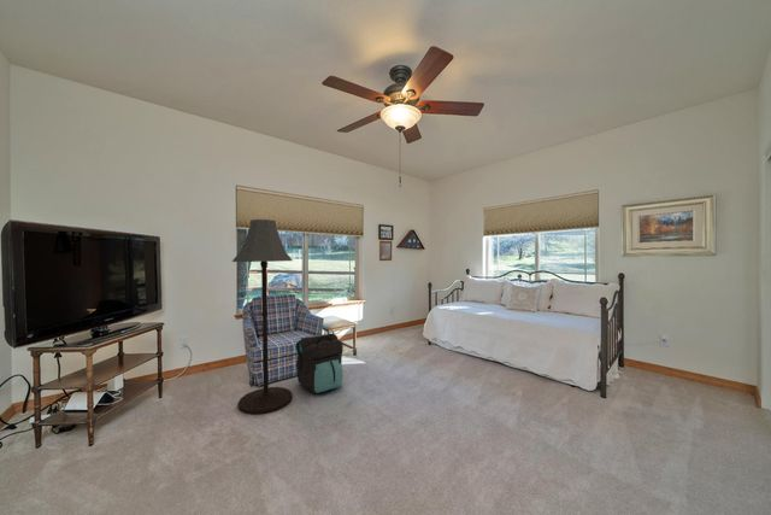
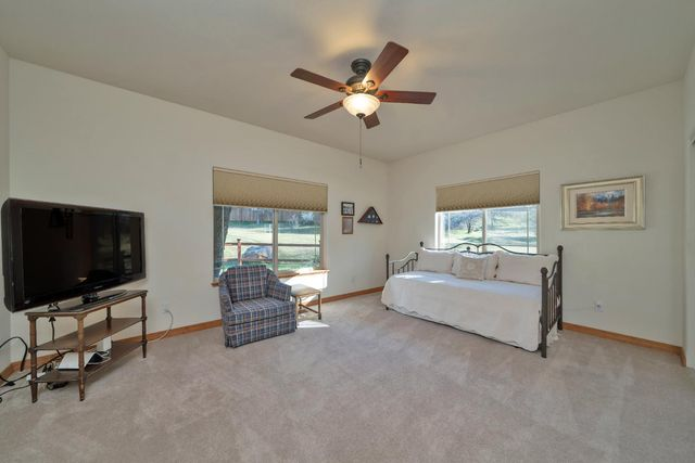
- floor lamp (264, 311)
- backpack (319, 359)
